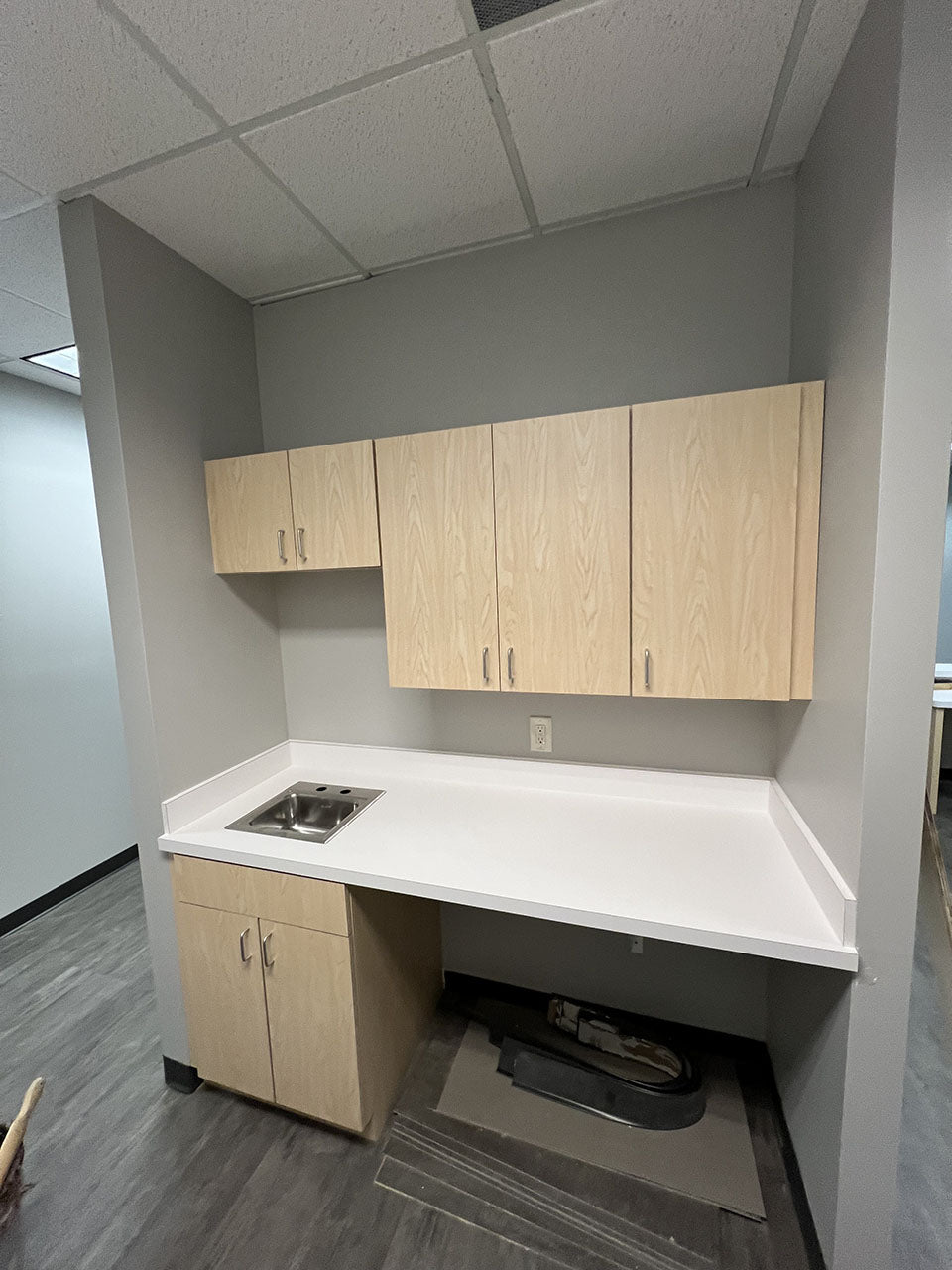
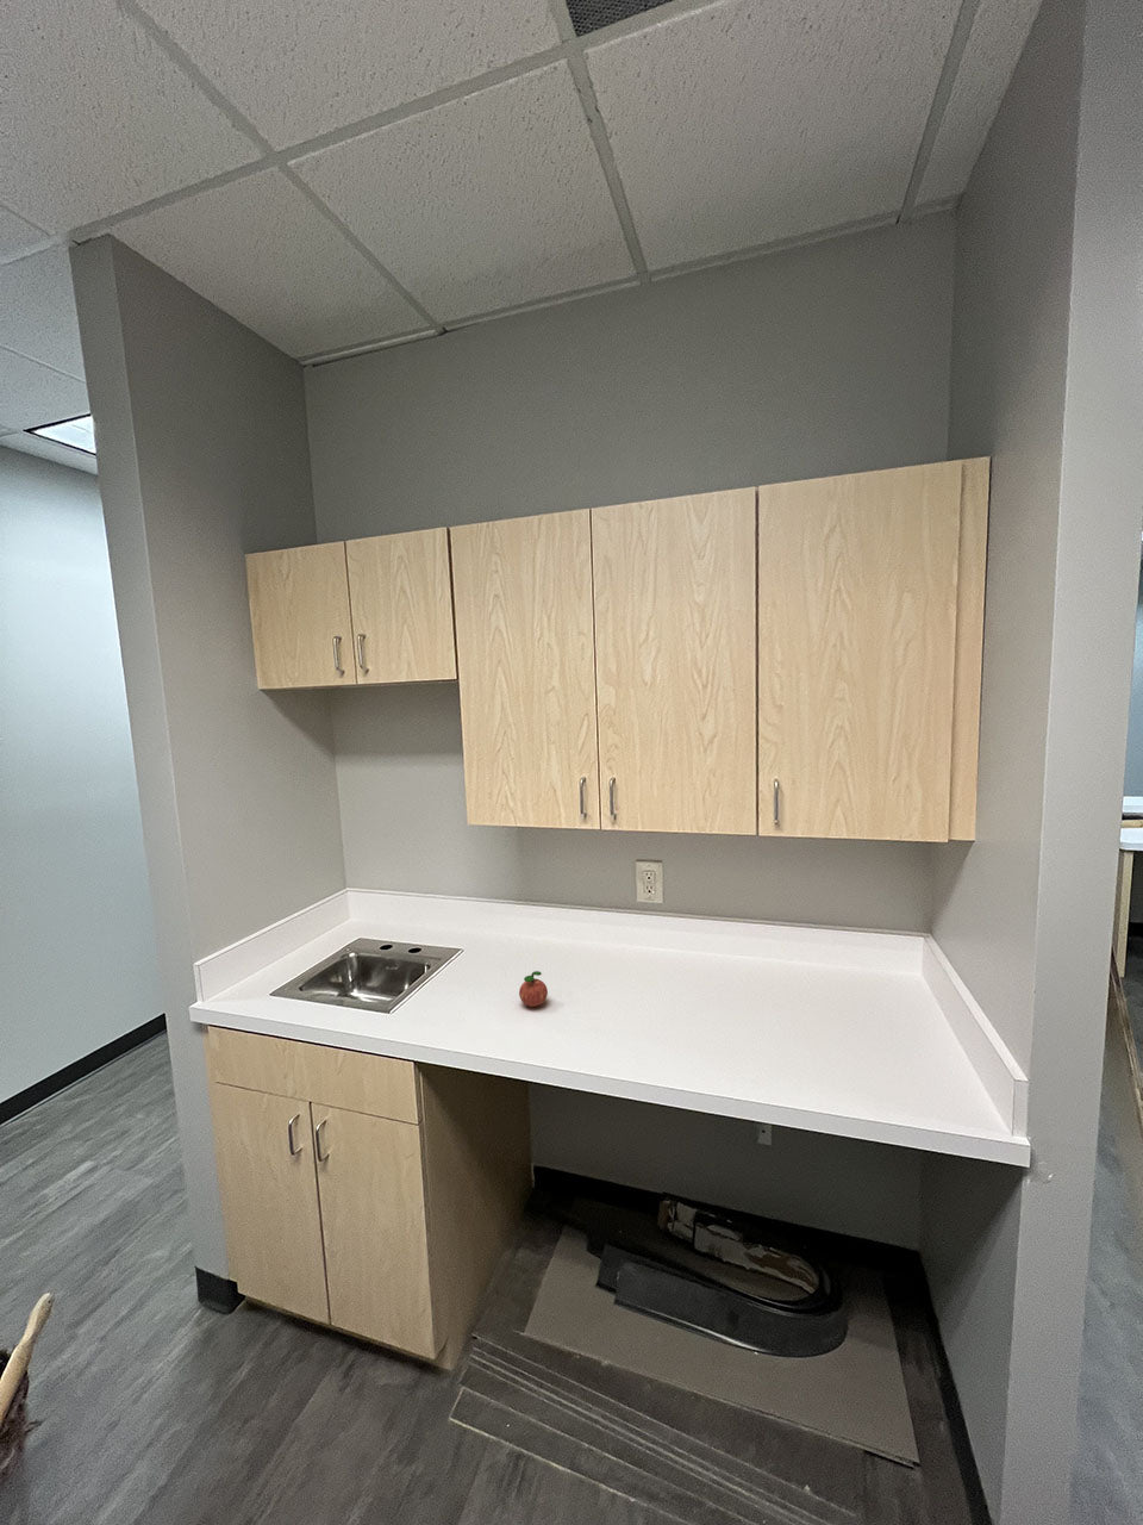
+ apple (532, 988)
